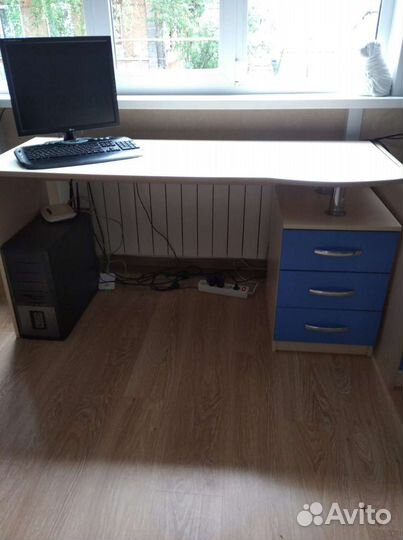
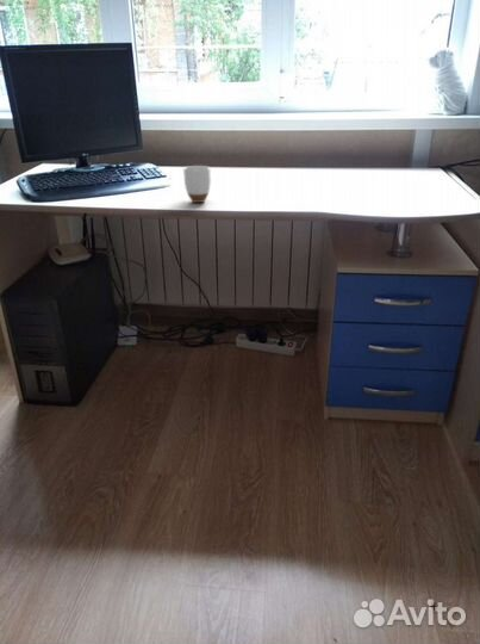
+ mug (197, 182)
